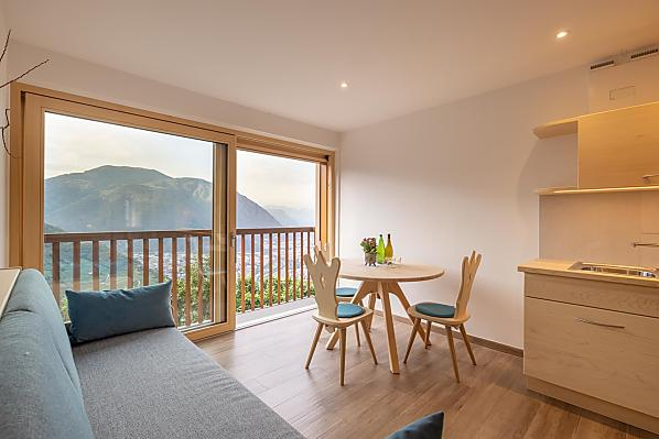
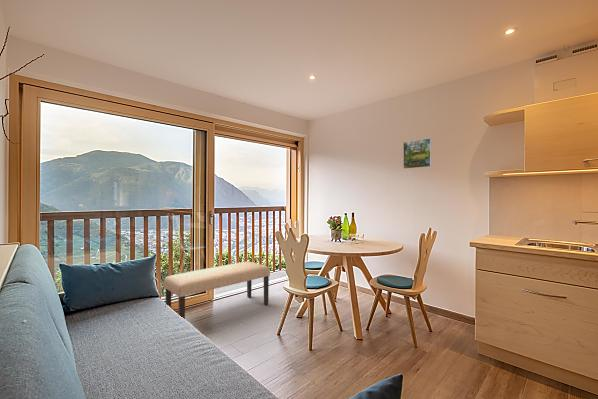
+ bench (219, 287)
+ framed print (416, 154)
